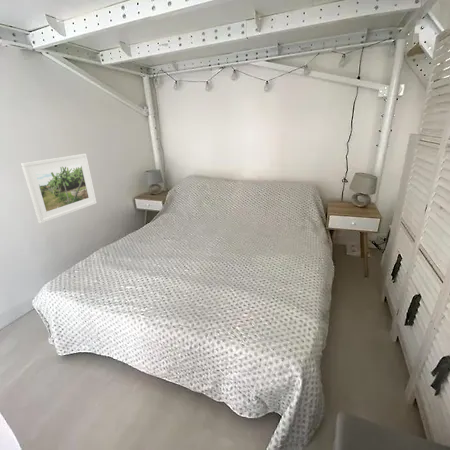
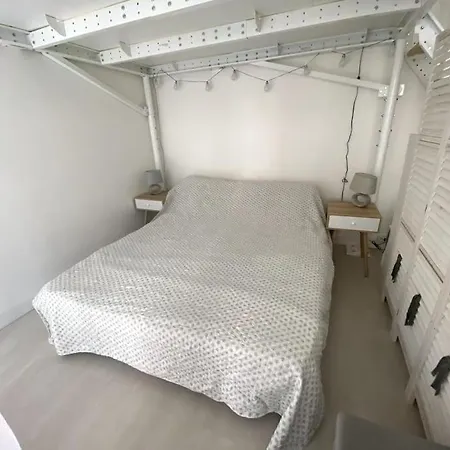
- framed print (64, 186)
